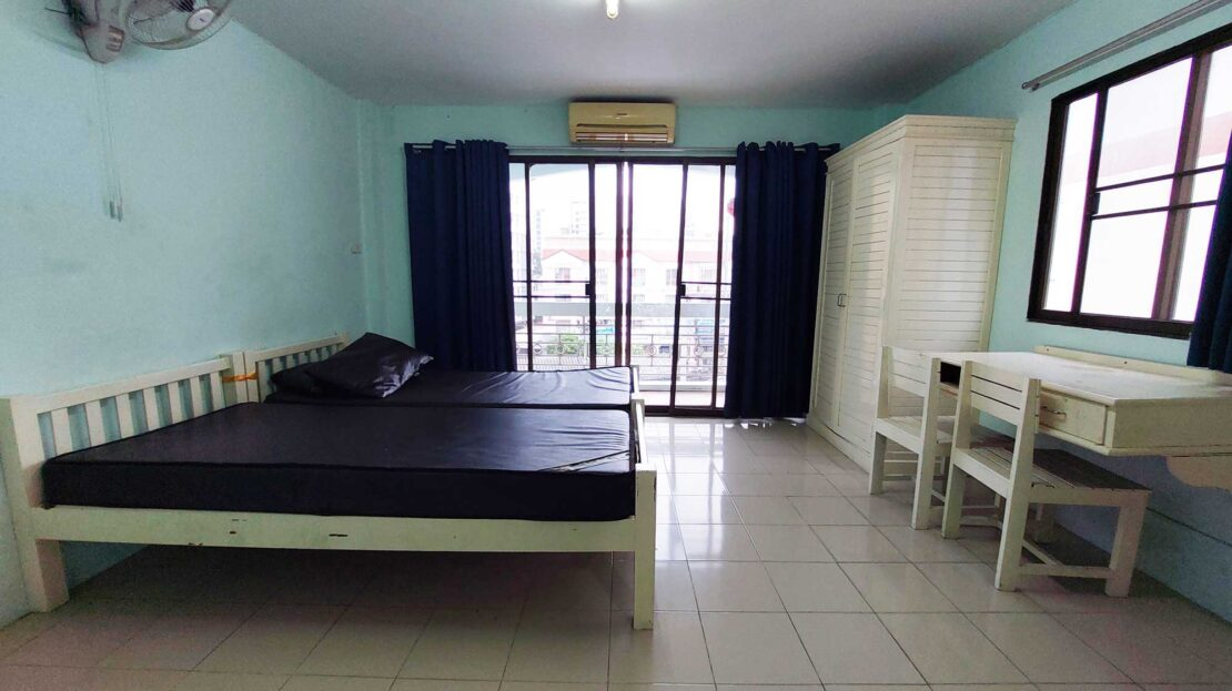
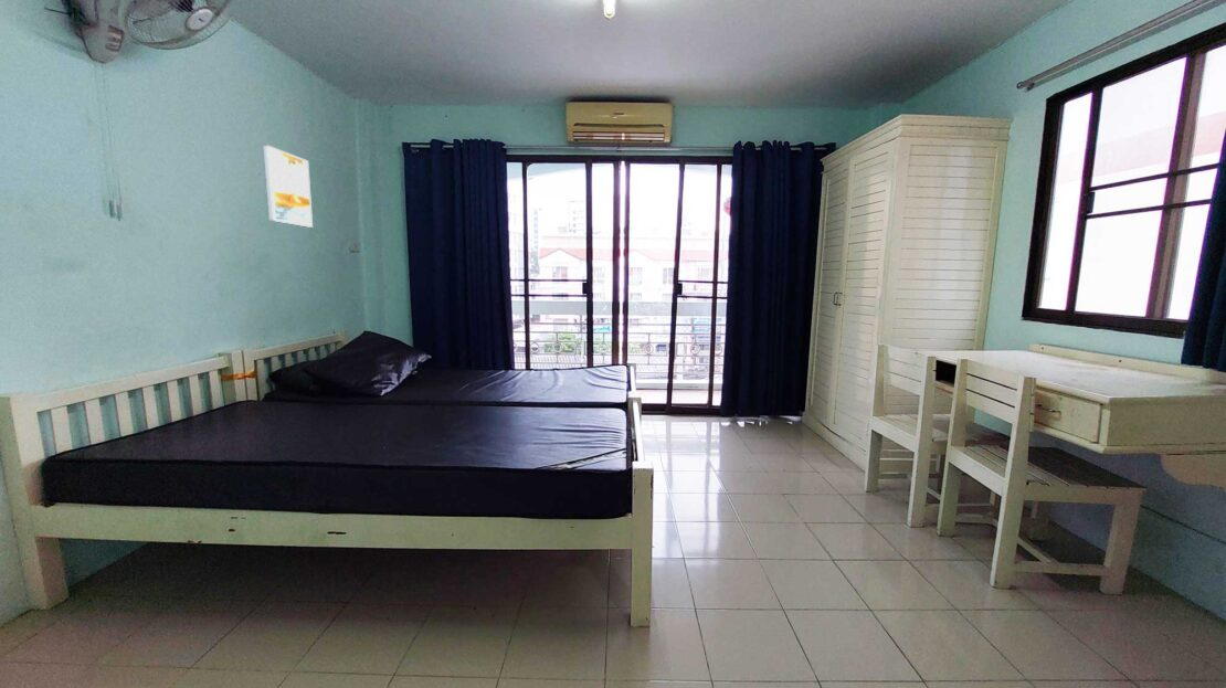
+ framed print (289, 189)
